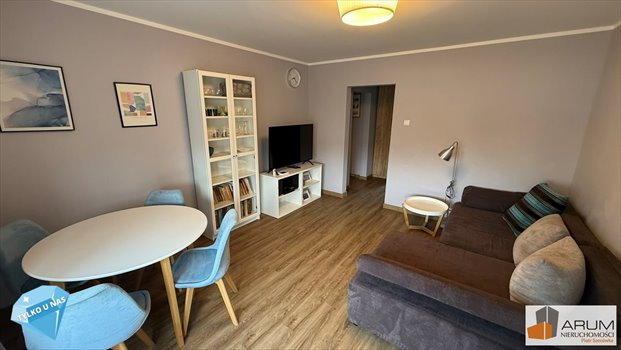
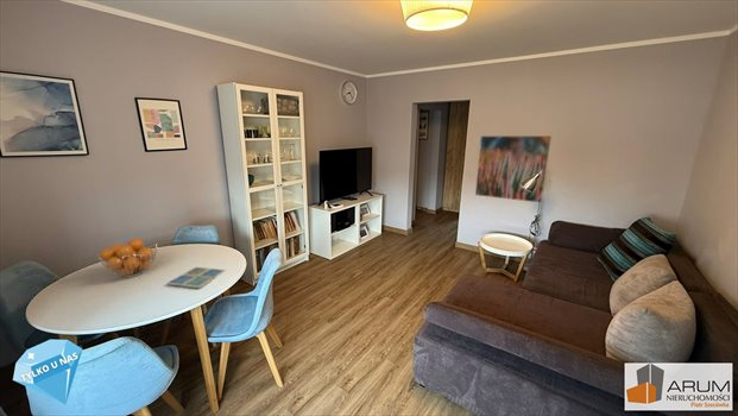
+ fruit basket (130, 257)
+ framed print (510, 168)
+ drink coaster (197, 276)
